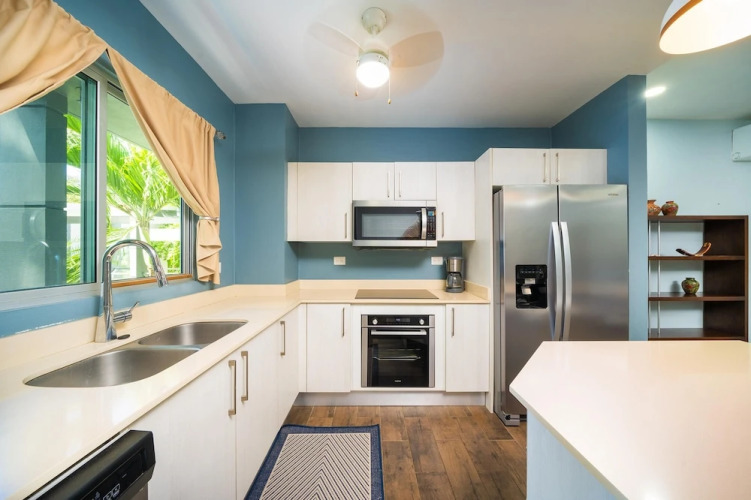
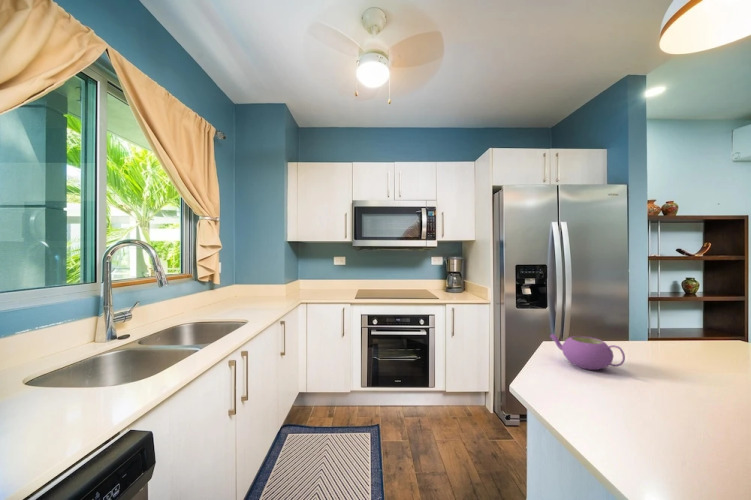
+ teapot (584, 352)
